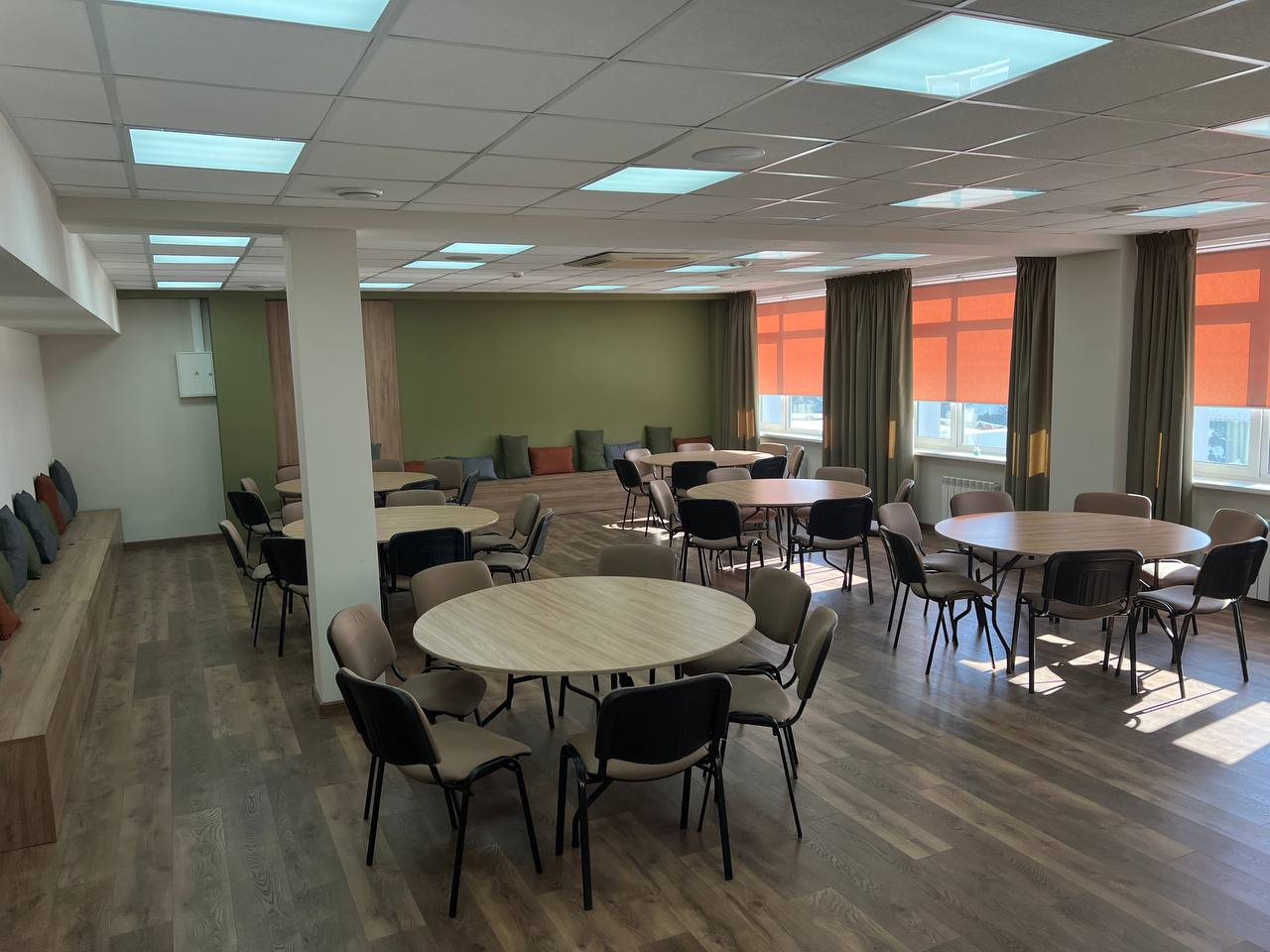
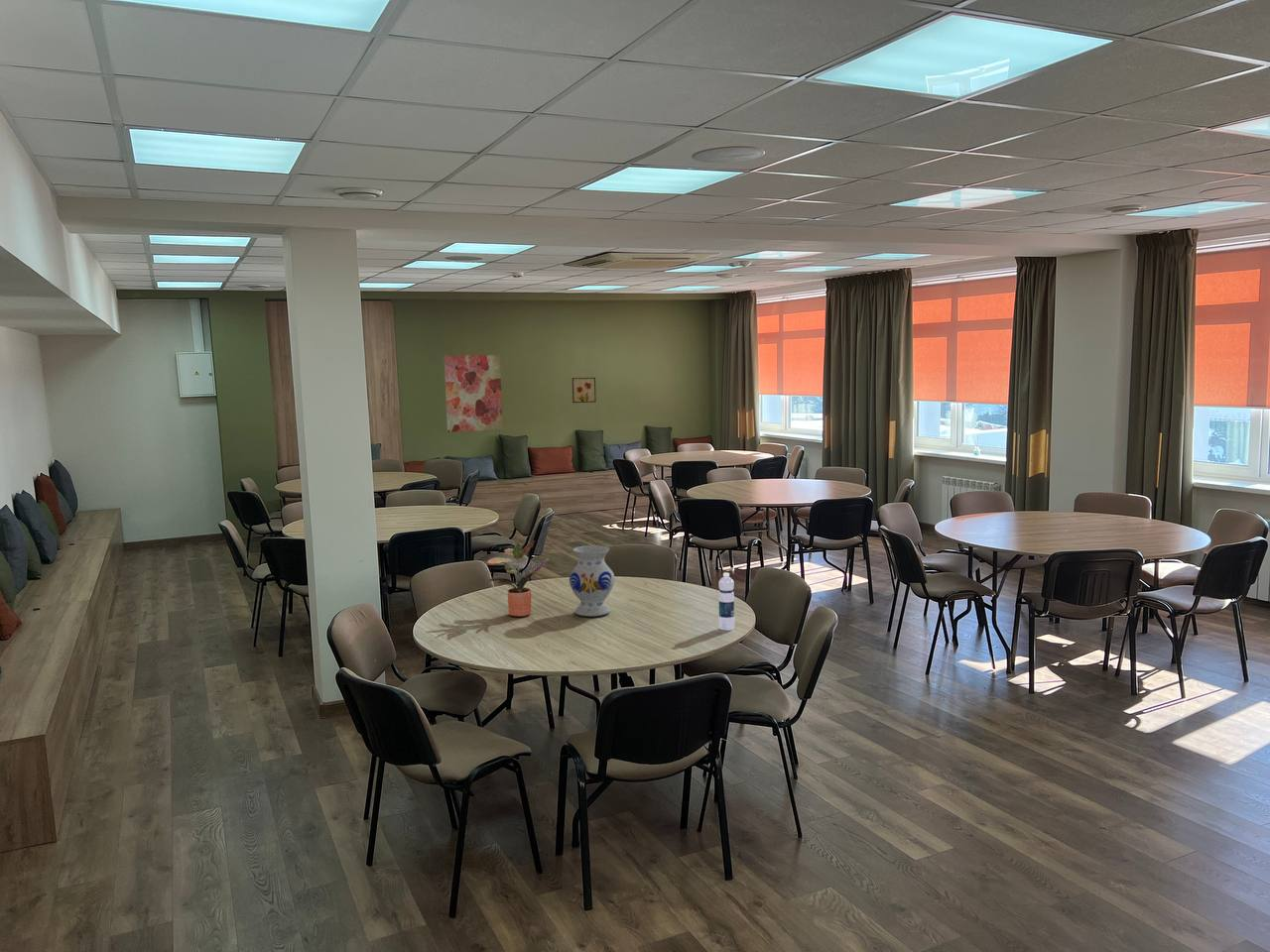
+ potted plant (516, 574)
+ water bottle (726, 601)
+ wall art (473, 393)
+ vase (591, 580)
+ wall art (583, 390)
